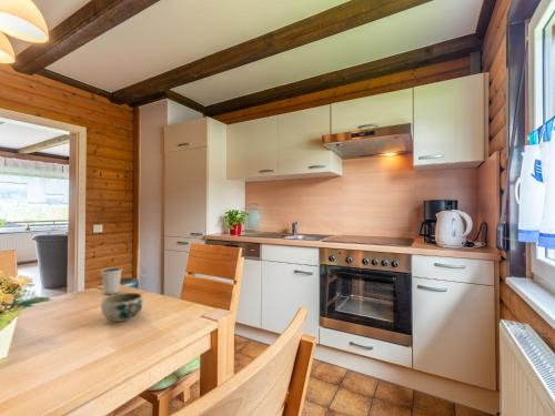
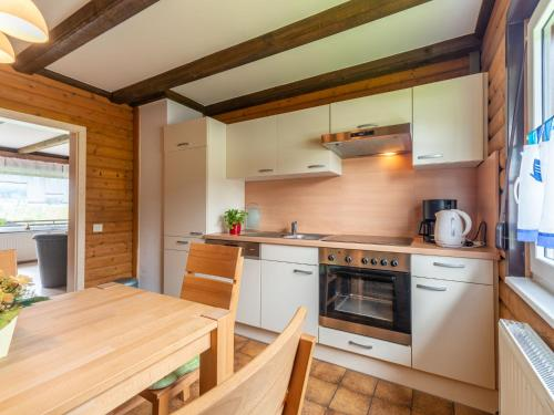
- bowl (122, 307)
- dixie cup (111, 281)
